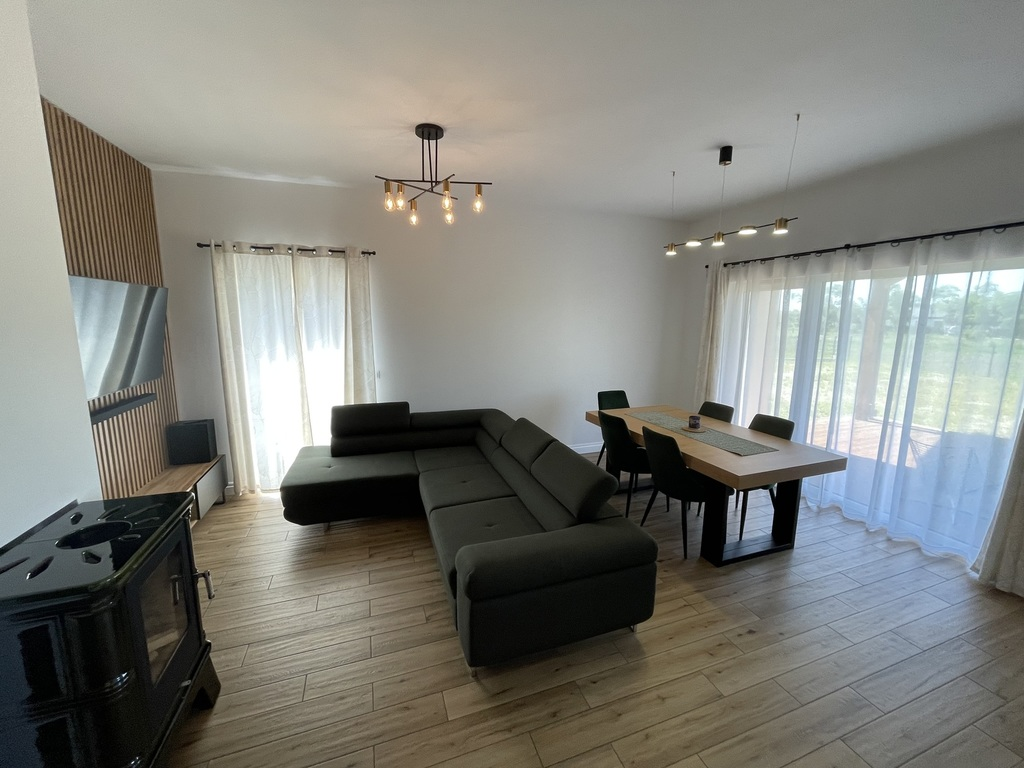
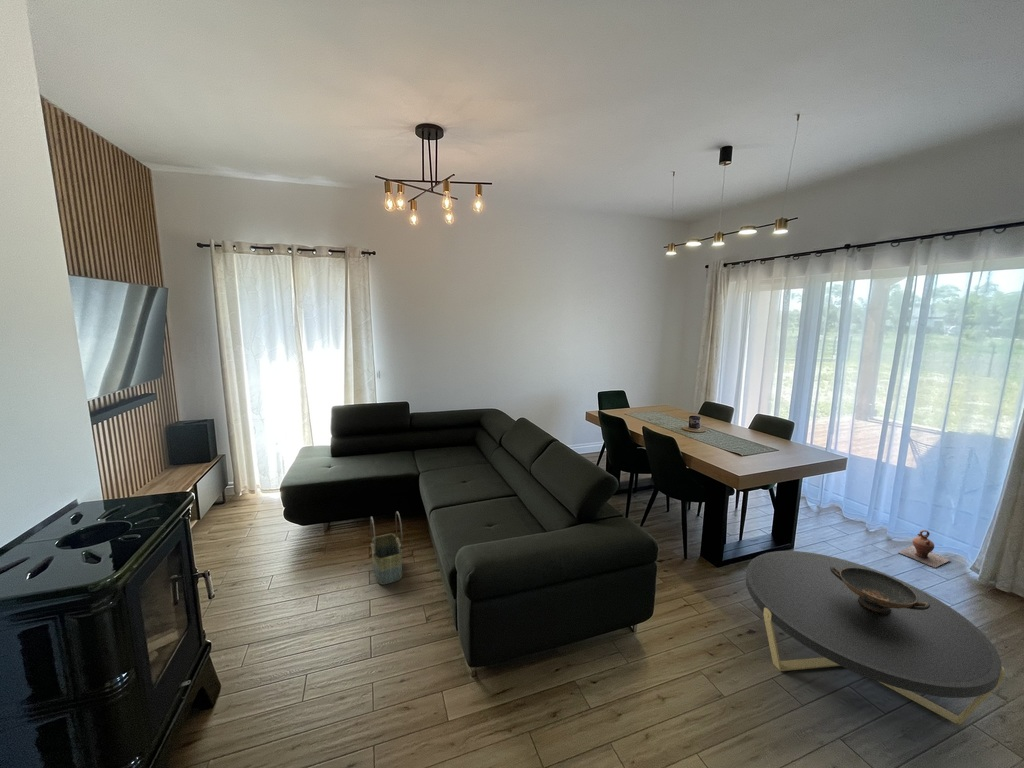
+ decorative bowl (875, 593)
+ coffee table (850, 633)
+ ceramic jug (925, 543)
+ basket (386, 542)
